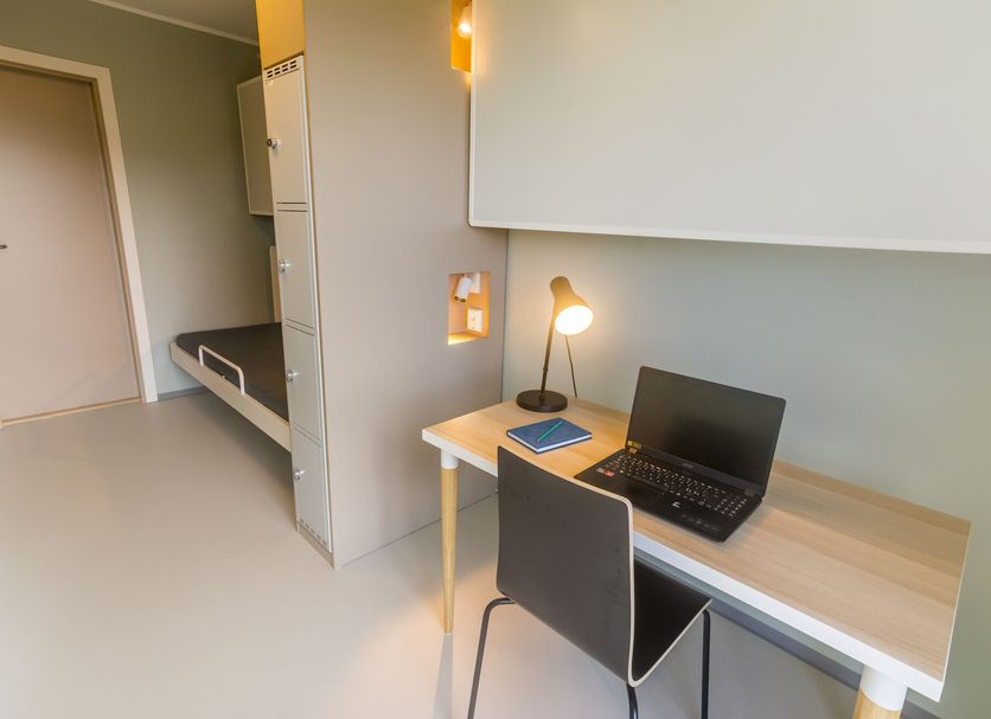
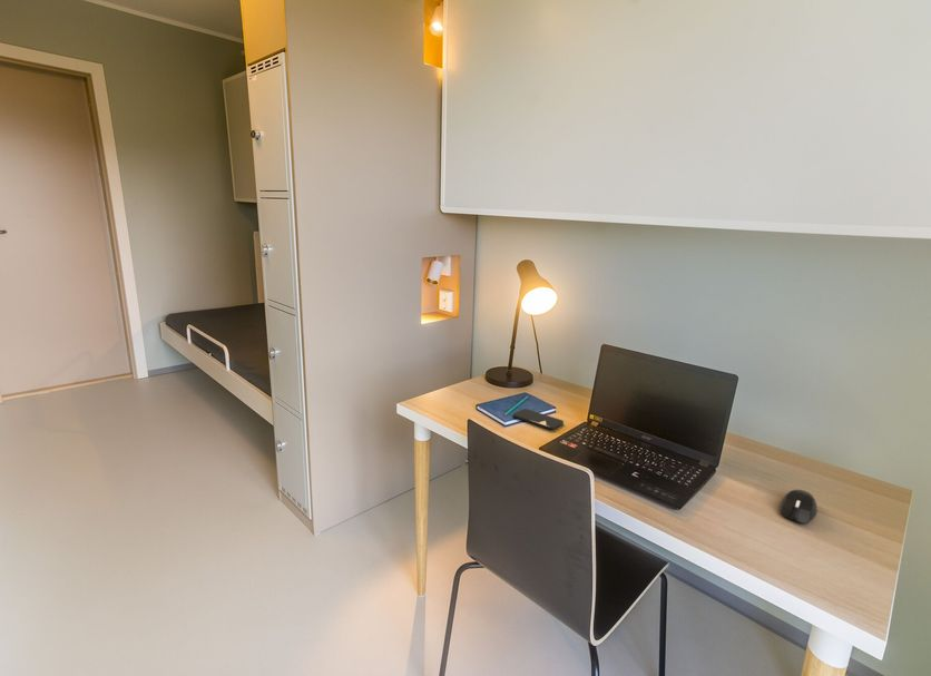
+ mouse (800, 501)
+ smartphone (537, 418)
